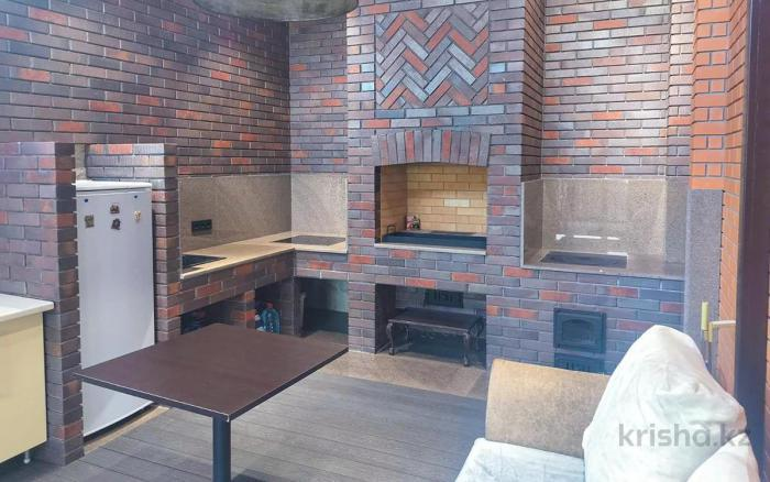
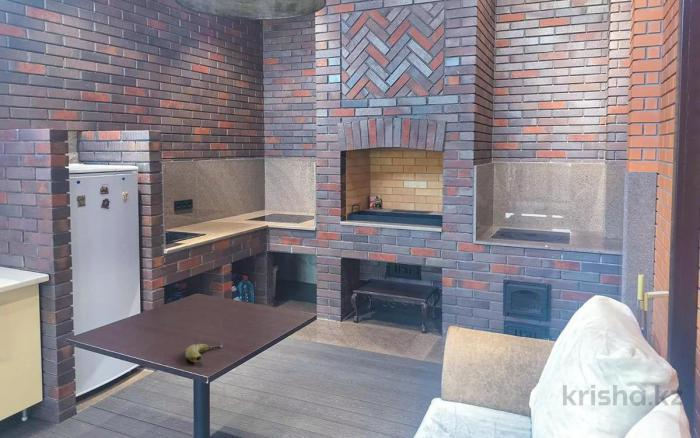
+ fruit (200, 350)
